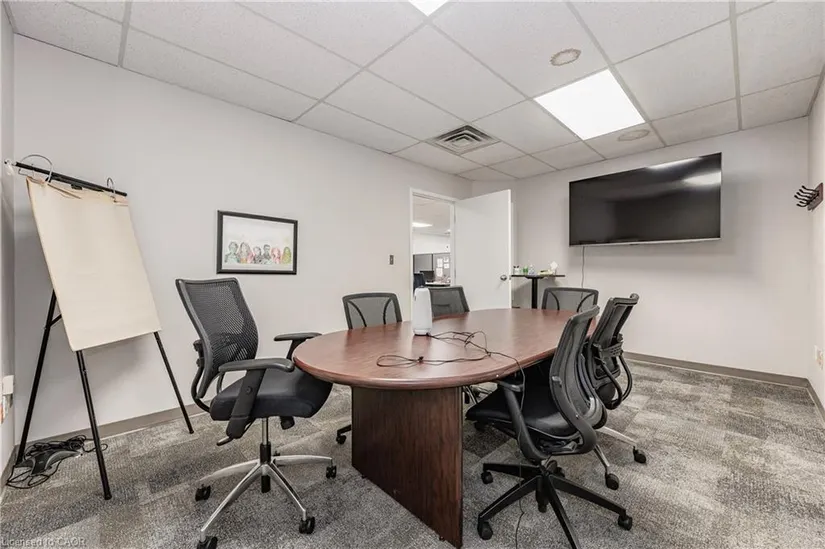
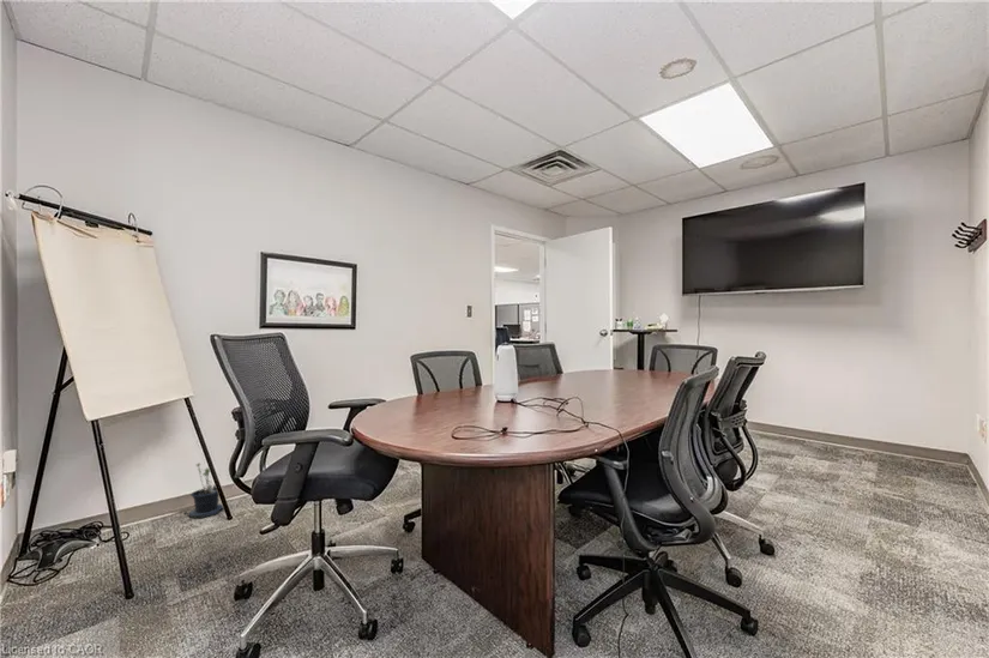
+ potted plant (204, 487)
